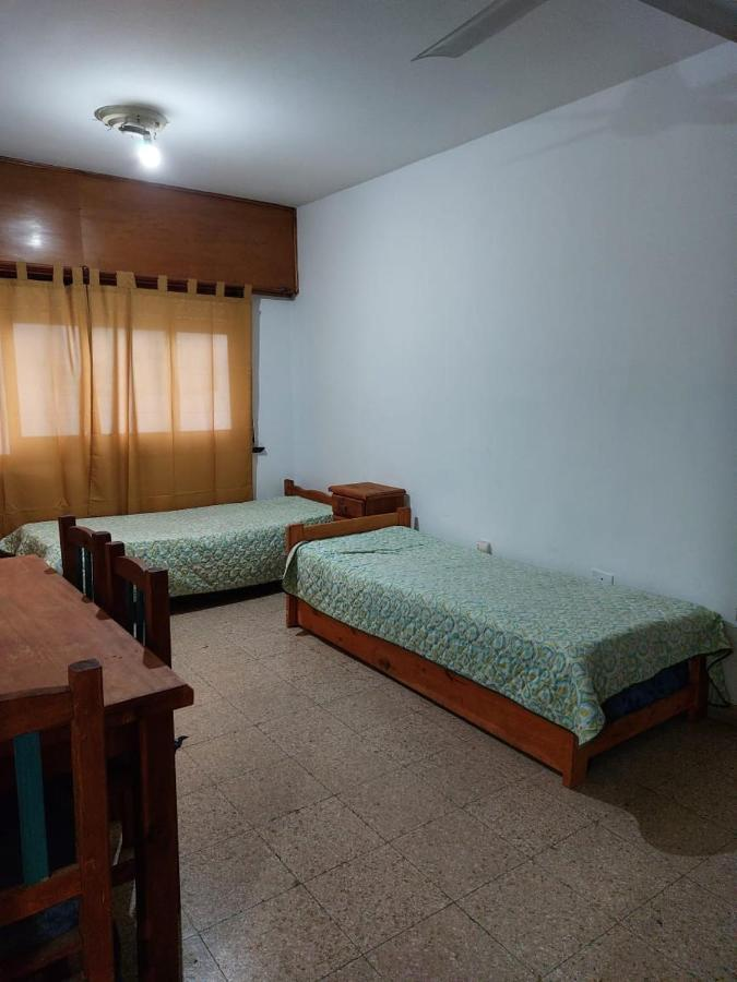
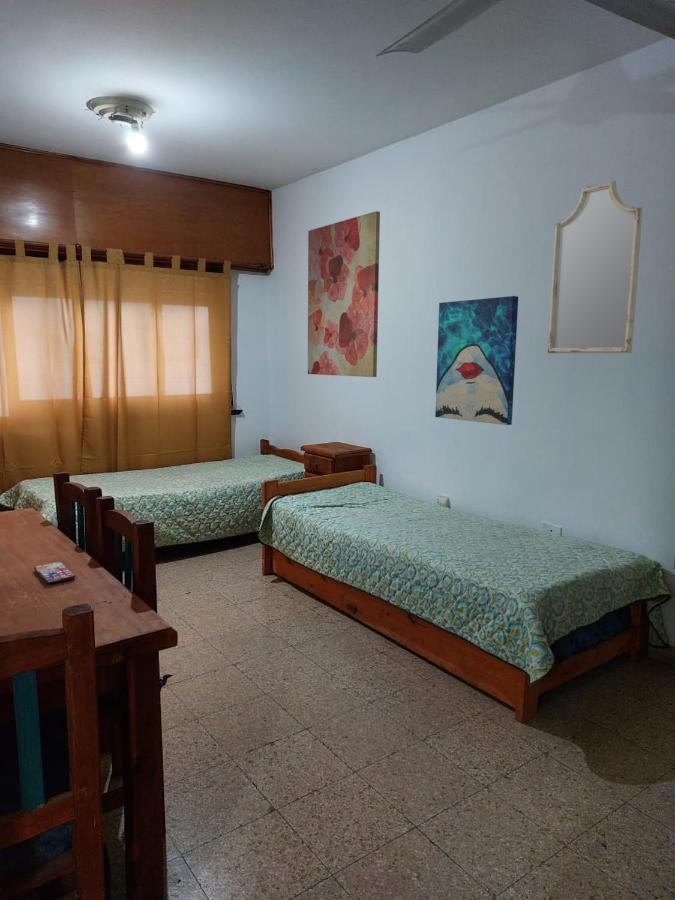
+ home mirror (592, 270)
+ wall art (473, 361)
+ smartphone (54, 572)
+ wall art (340, 300)
